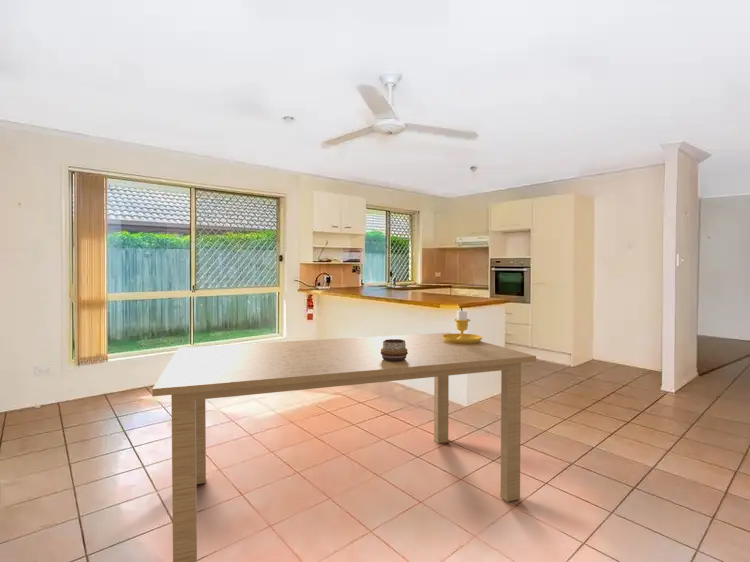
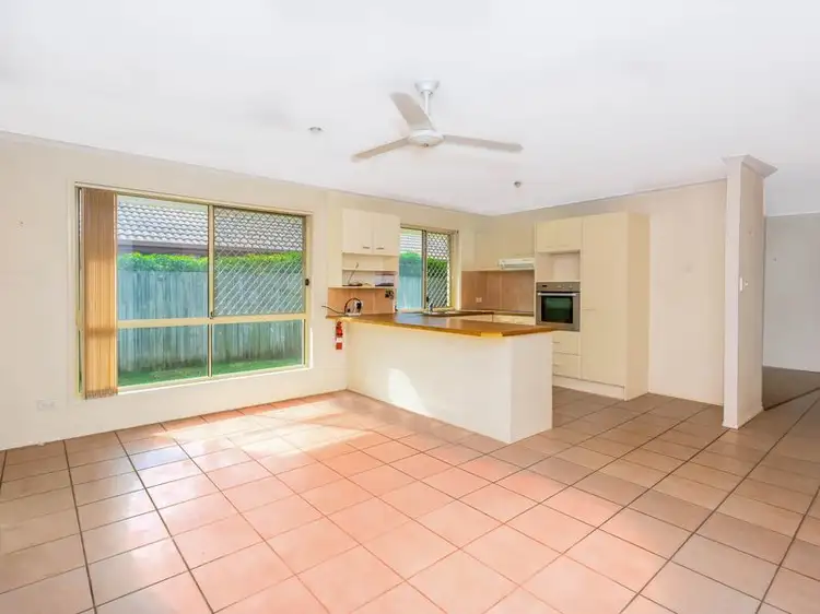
- candlestick (462, 323)
- dining table (343, 385)
- decorative bowl (394, 349)
